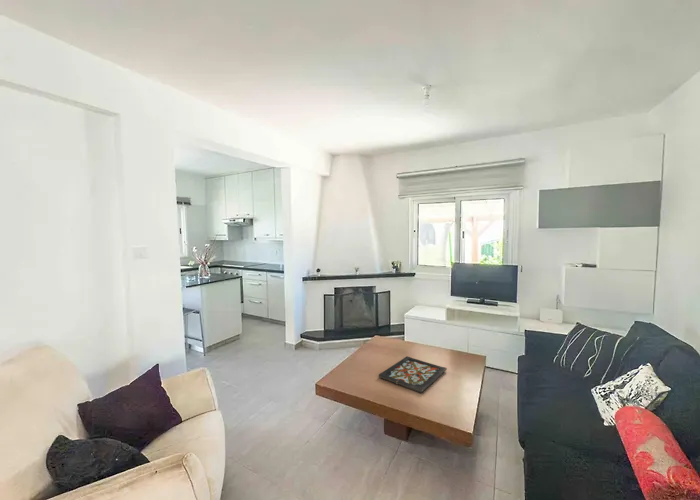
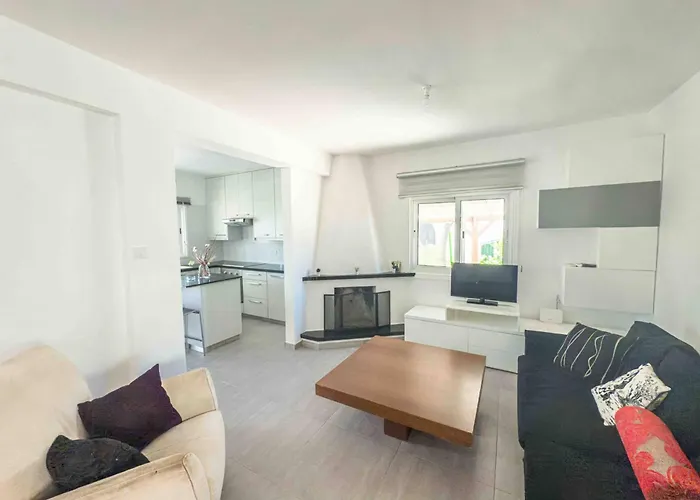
- decorative tray (413, 372)
